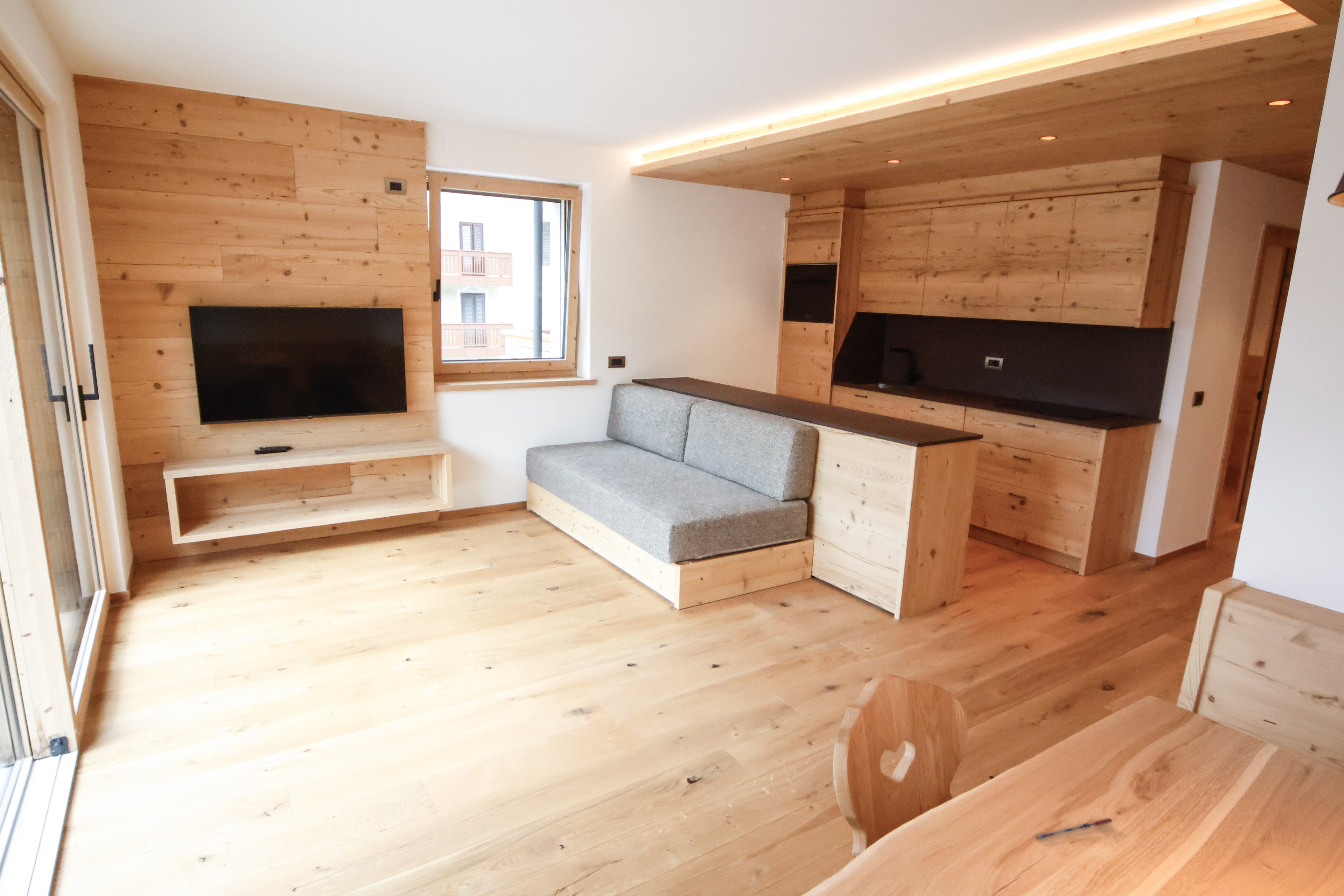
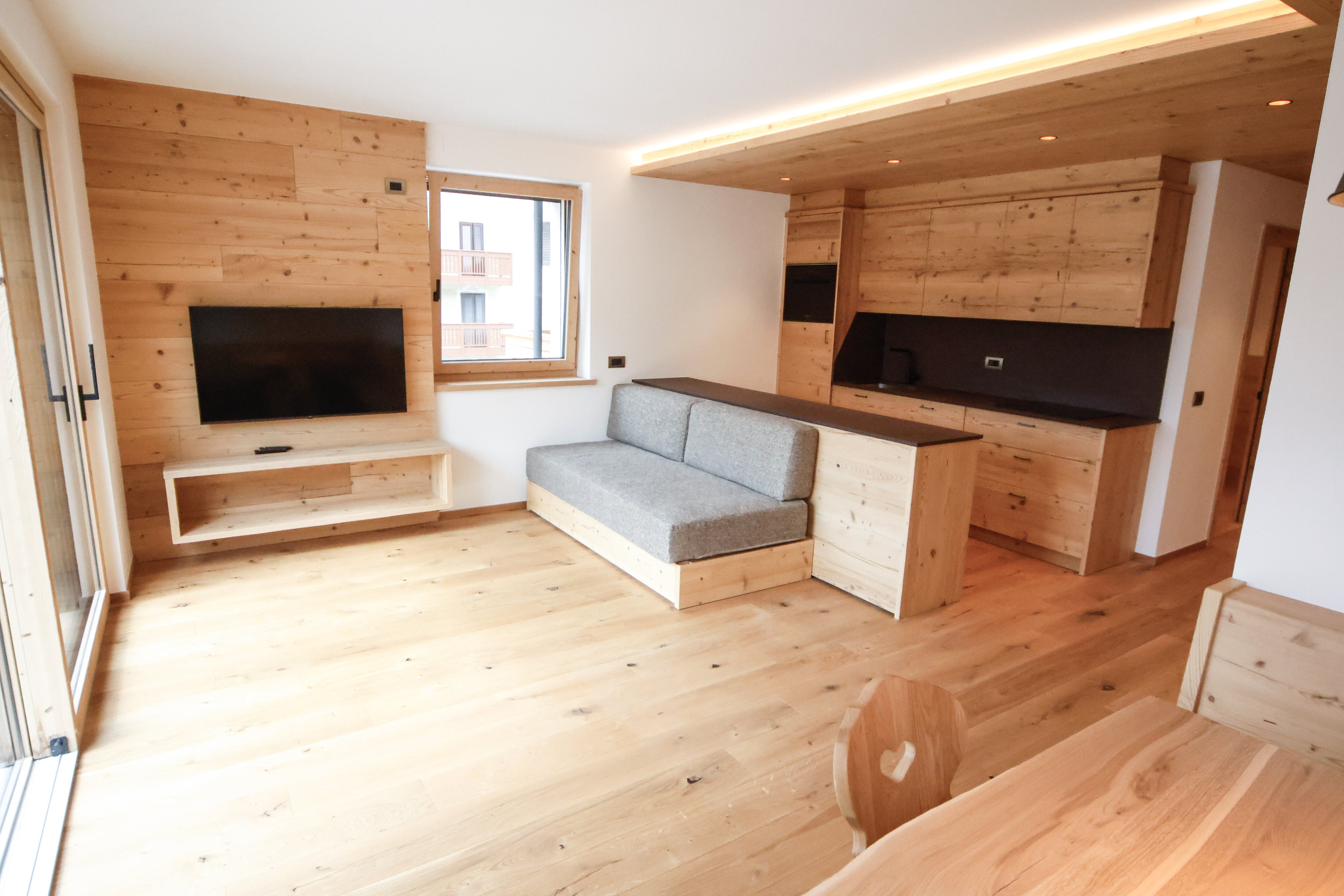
- pen (1074, 828)
